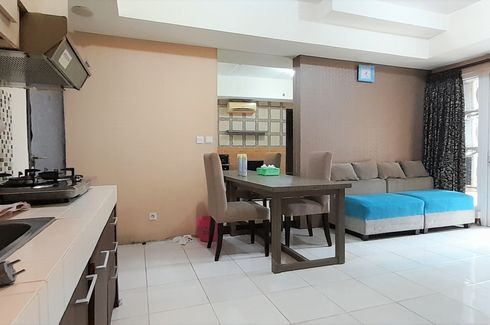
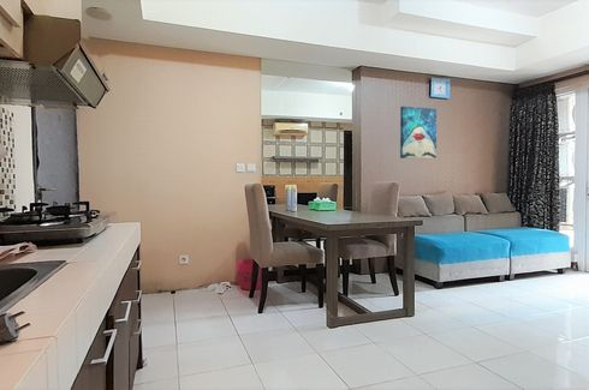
+ wall art (418, 132)
